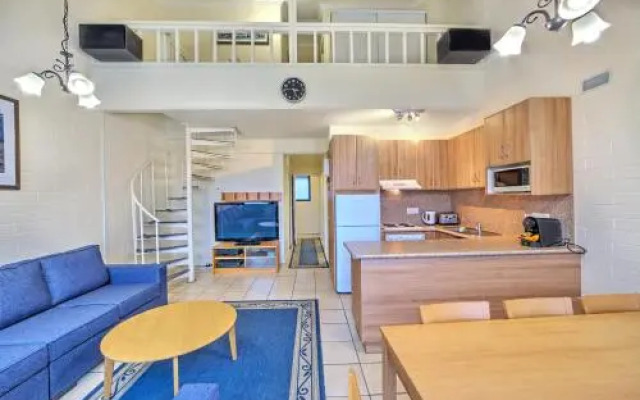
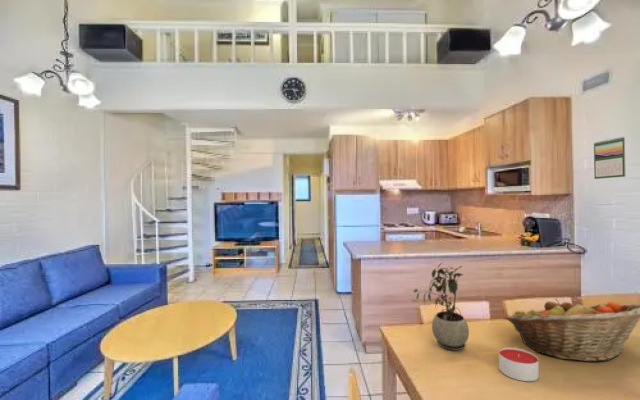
+ fruit basket (573, 322)
+ potted plant (442, 304)
+ calendar (608, 158)
+ candle (518, 362)
